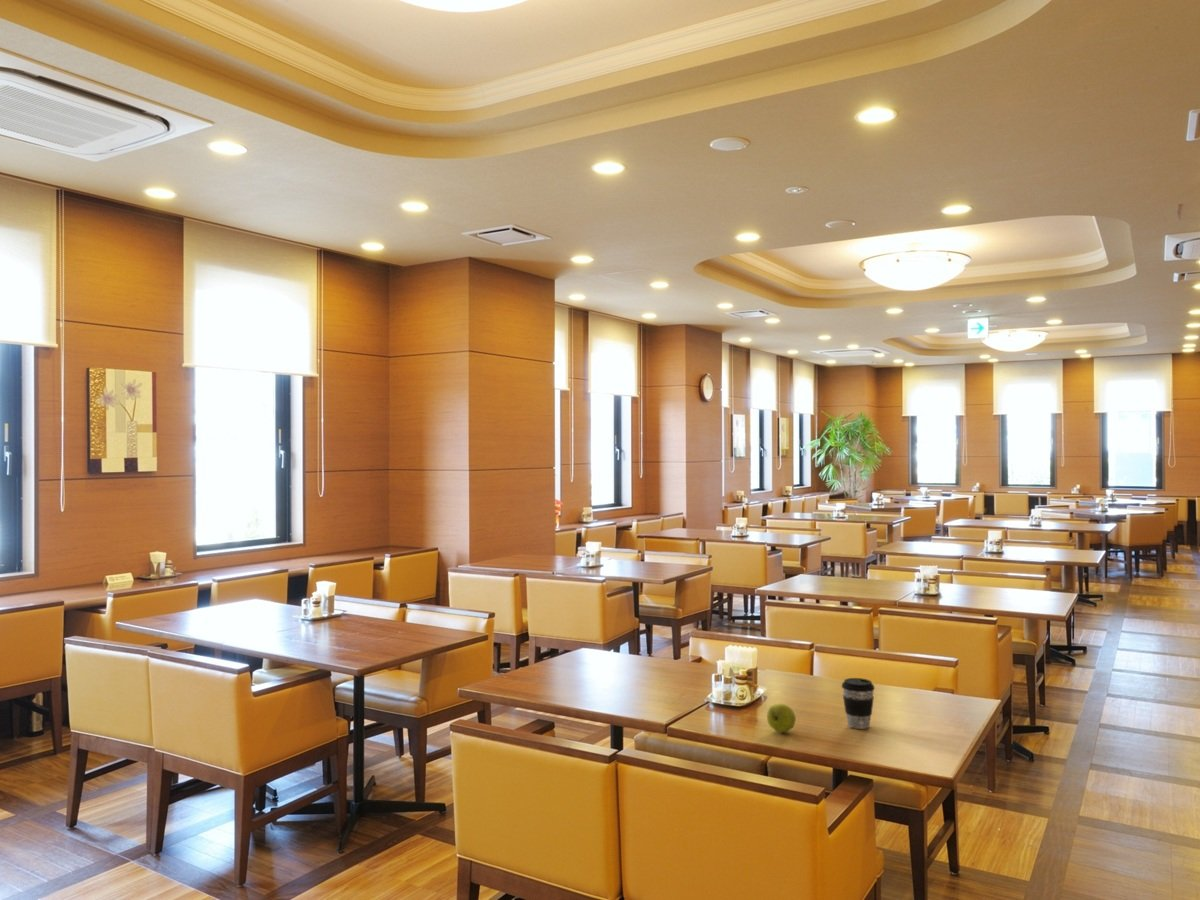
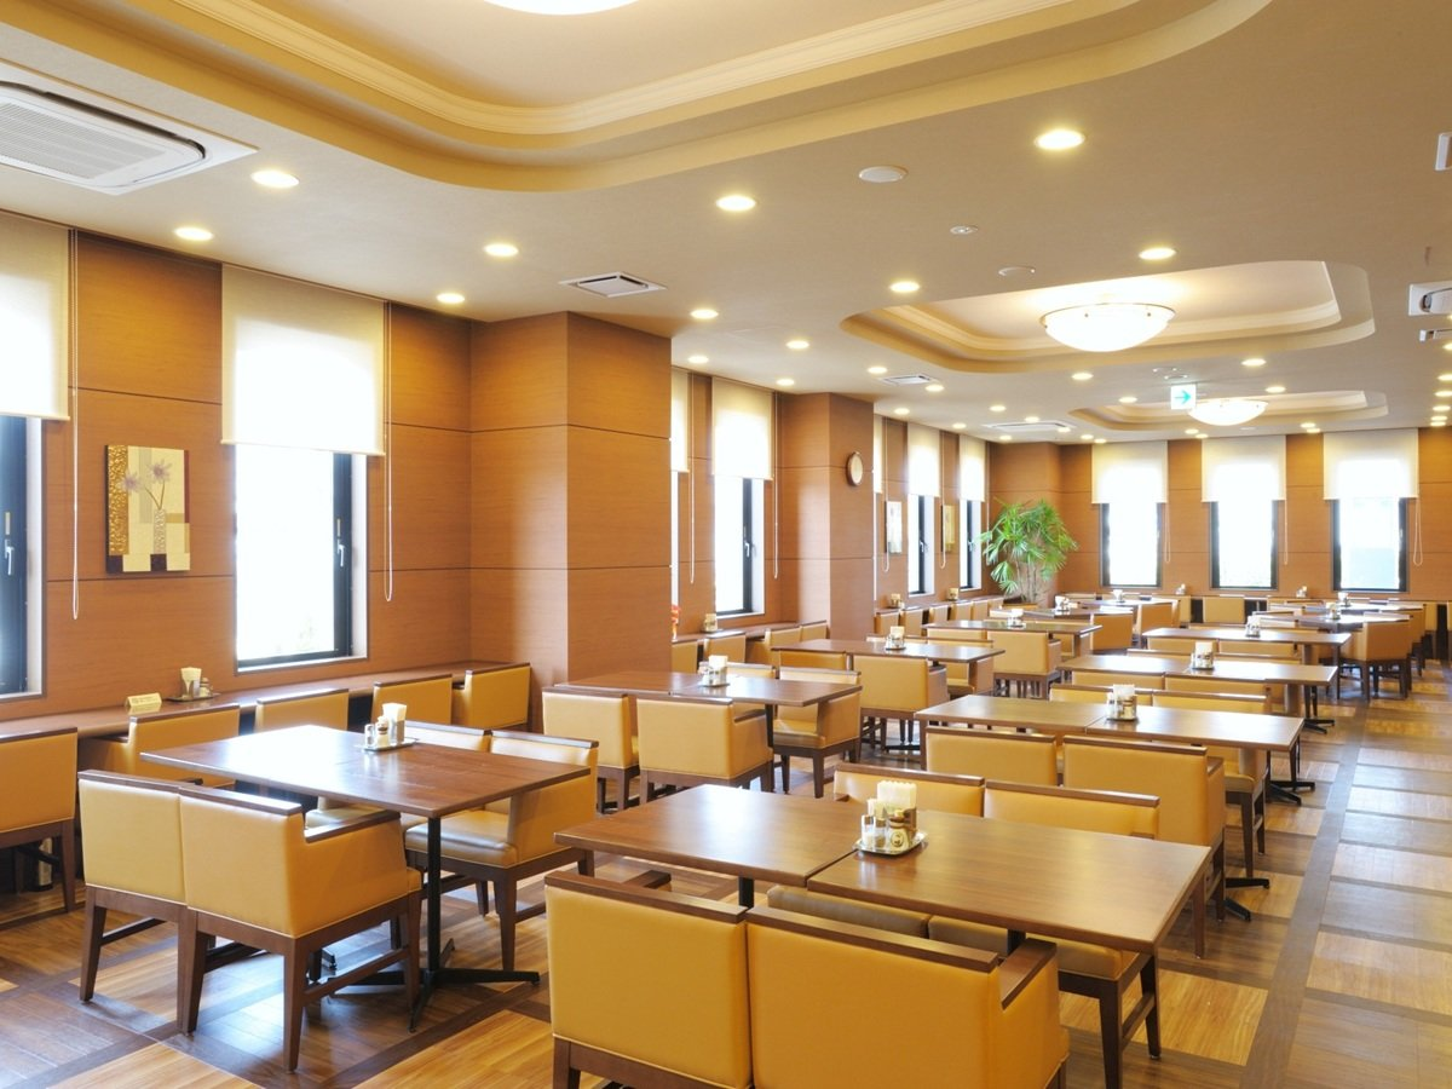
- coffee cup (858, 703)
- apple (781, 717)
